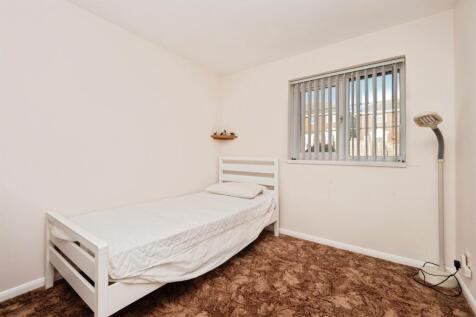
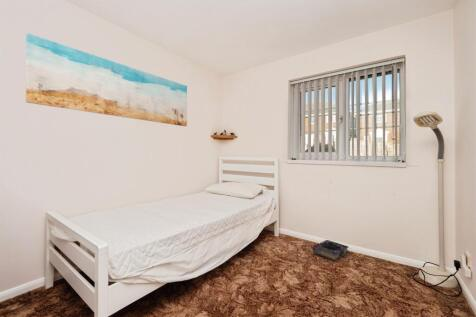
+ wall art (126, 92)
+ air filter (330, 247)
